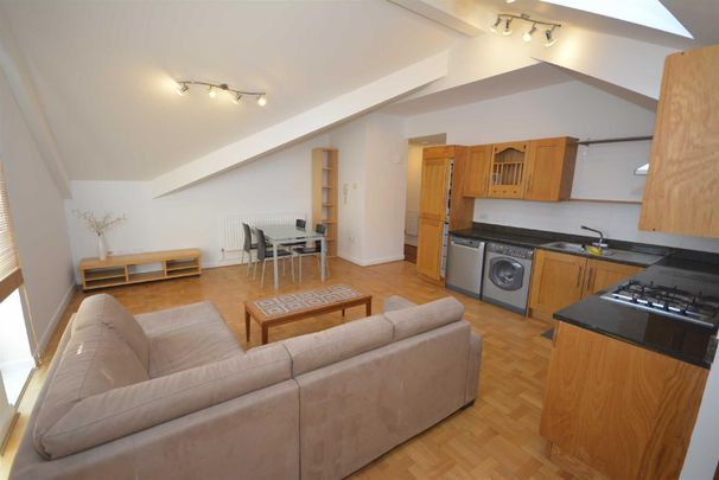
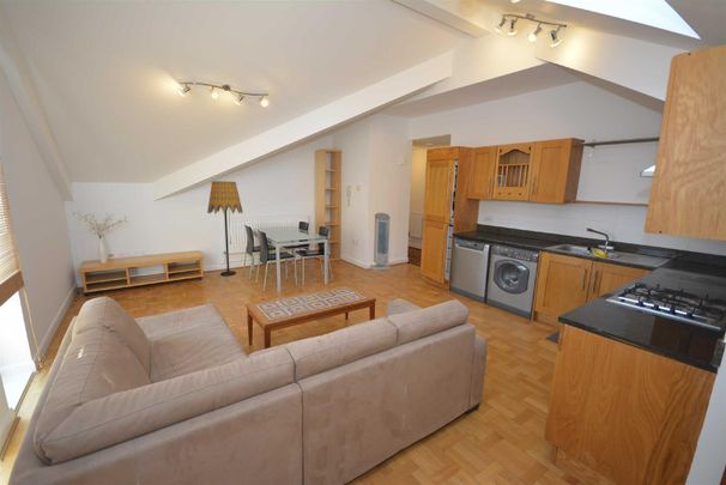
+ air purifier (381, 241)
+ floor lamp (225, 229)
